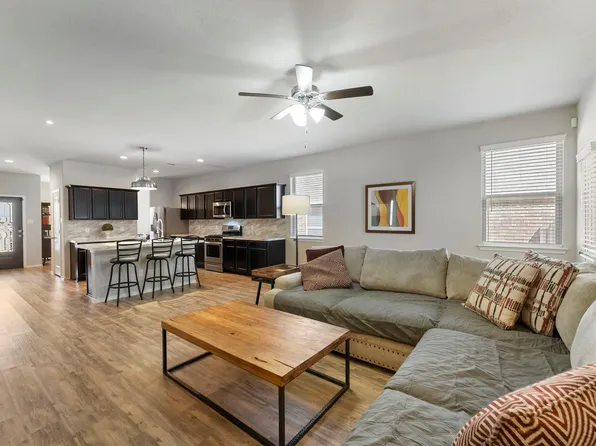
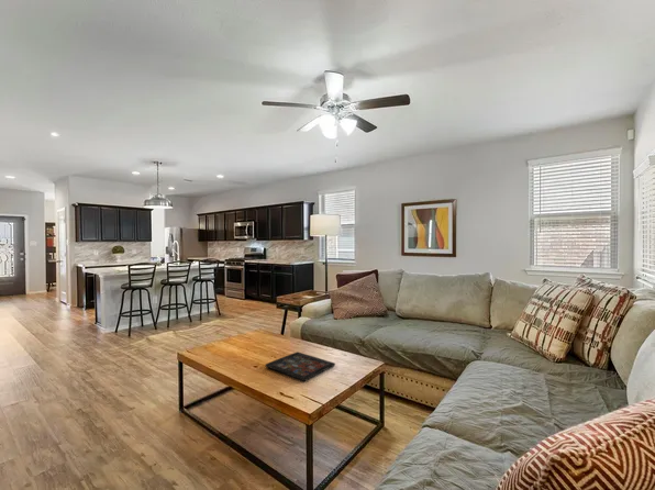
+ decorative tray (300, 364)
